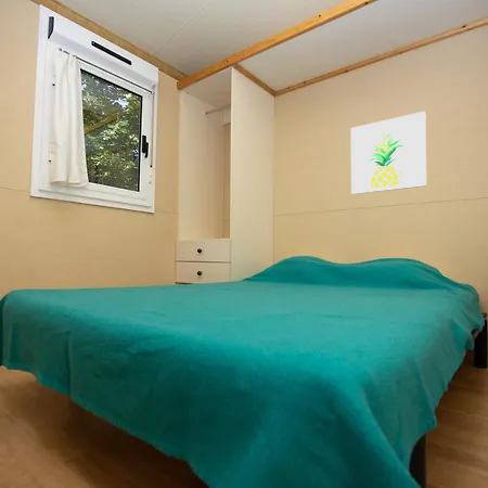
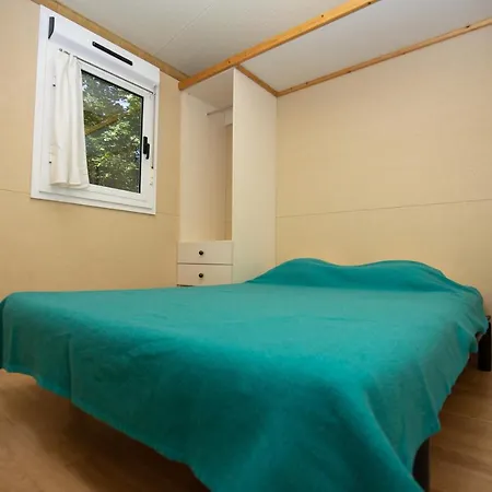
- wall art (386, 155)
